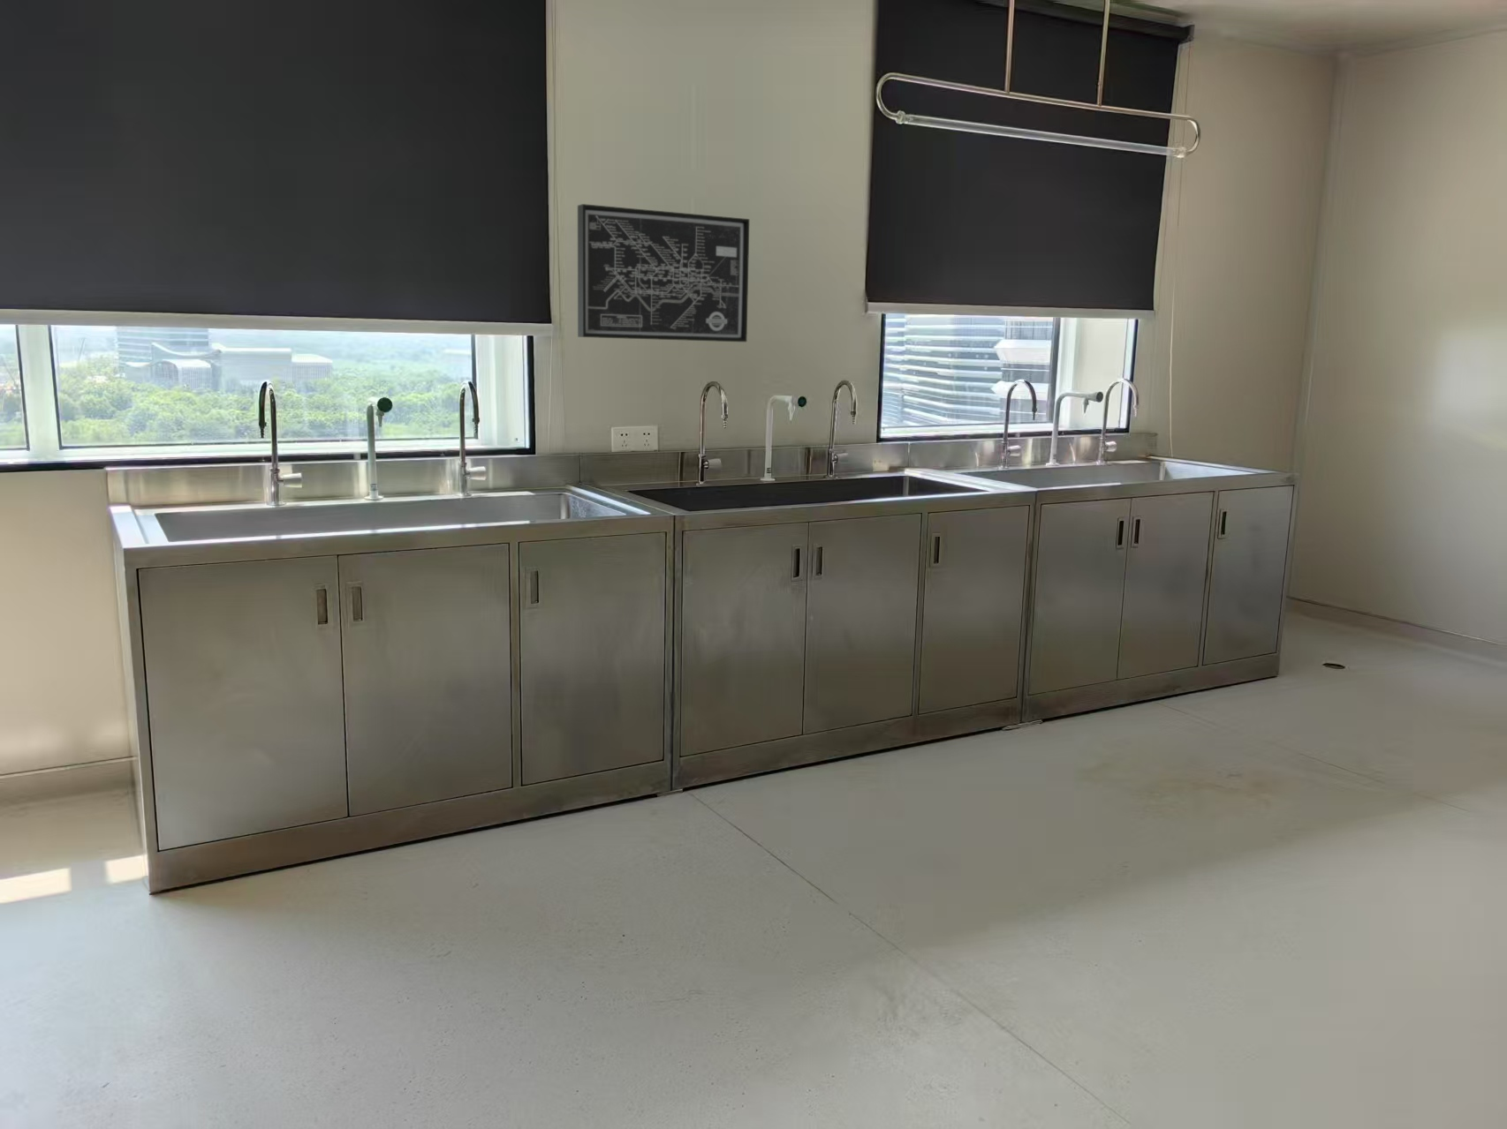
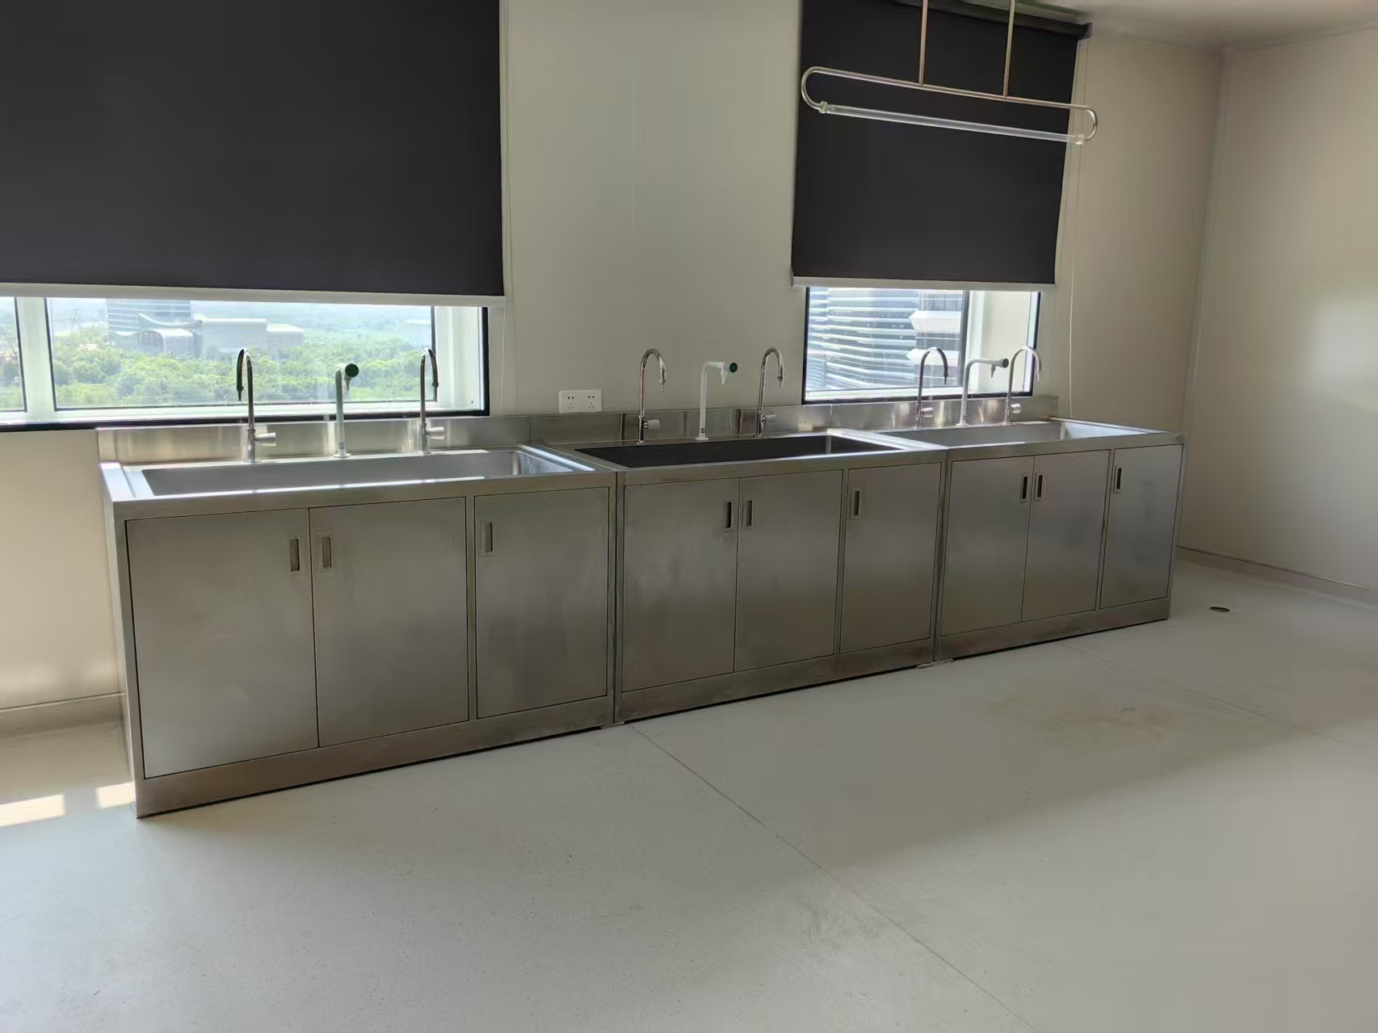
- wall art (666, 276)
